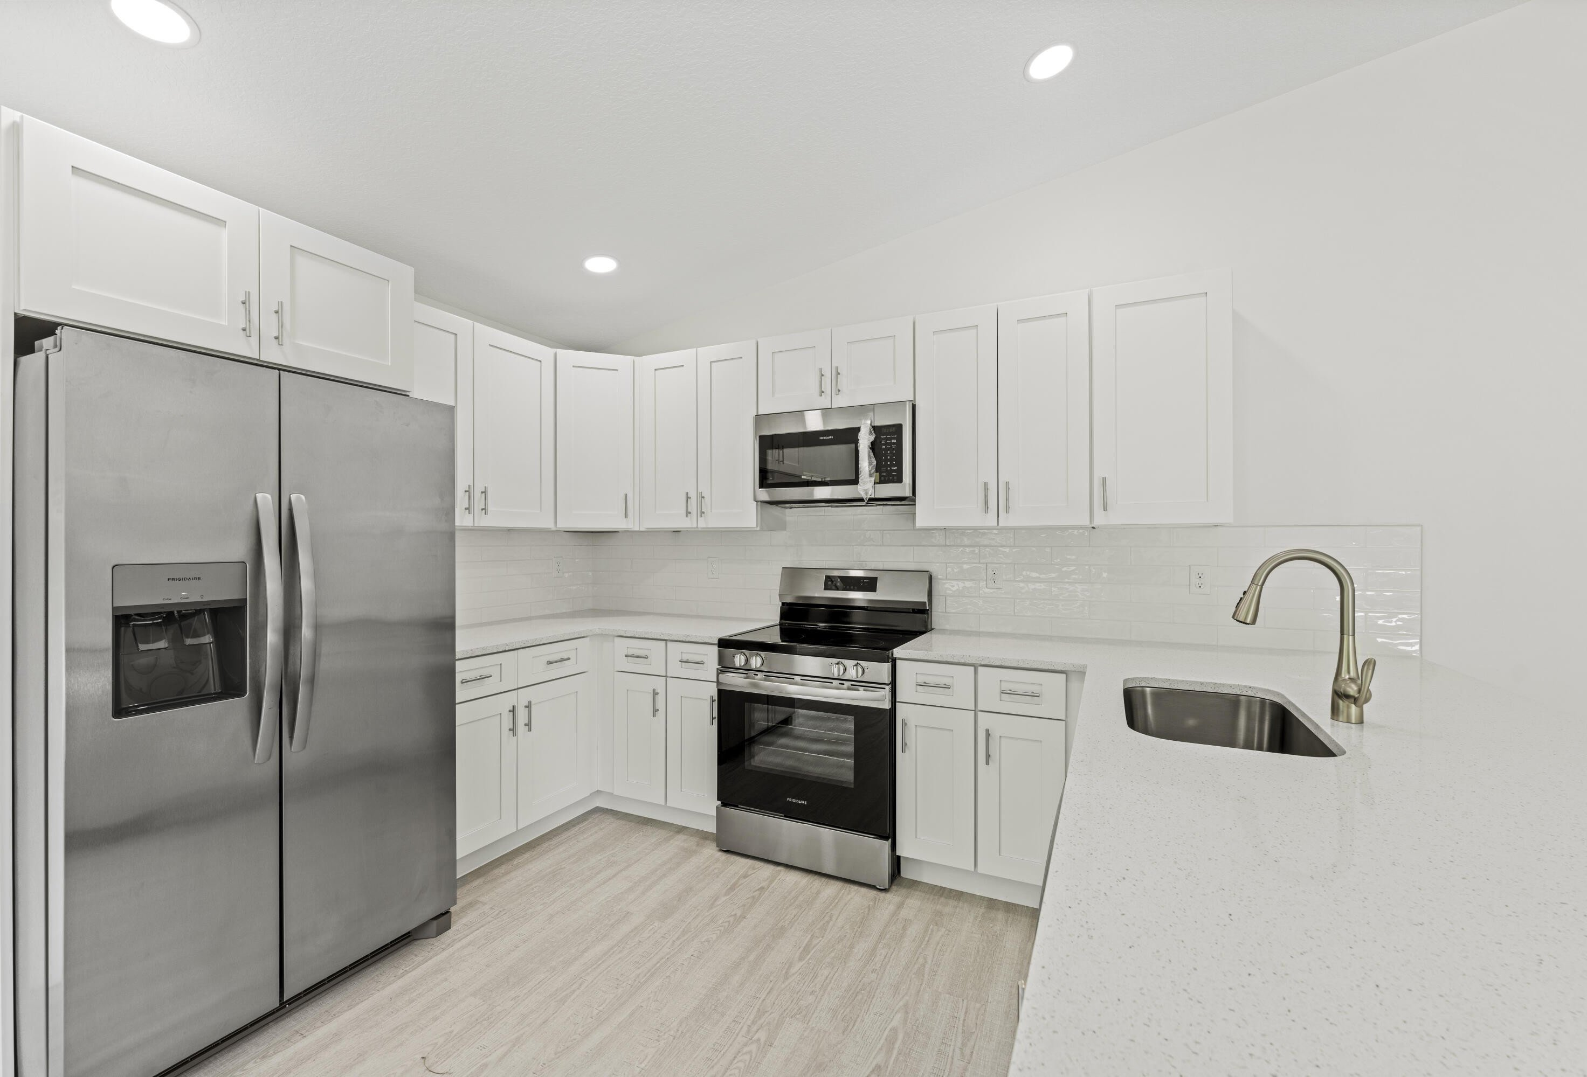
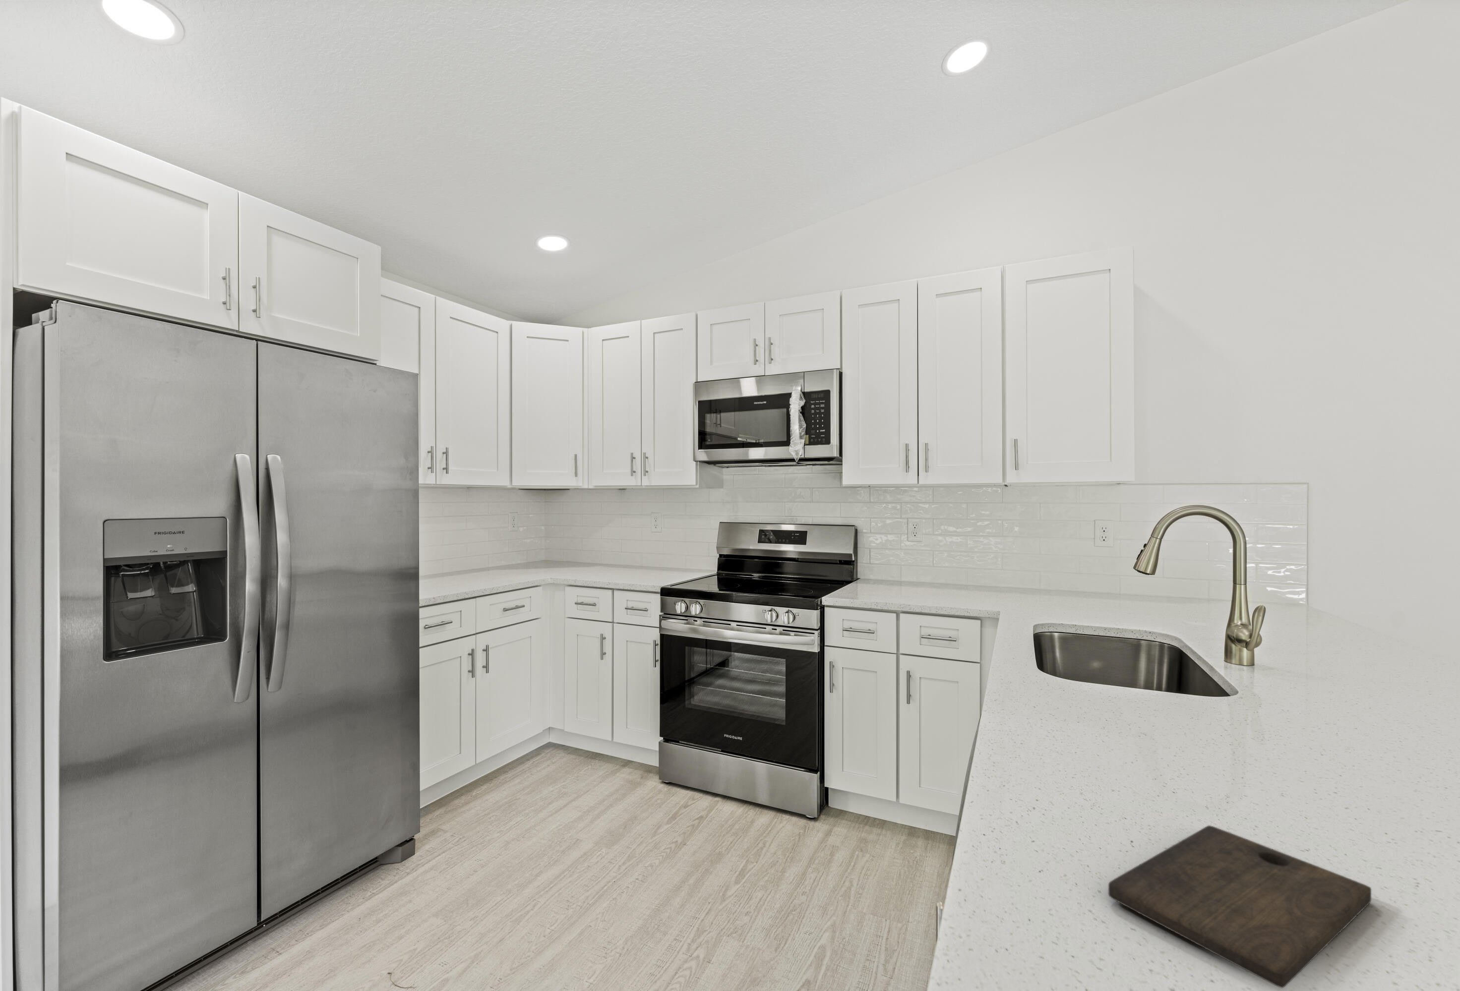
+ cutting board (1239, 891)
